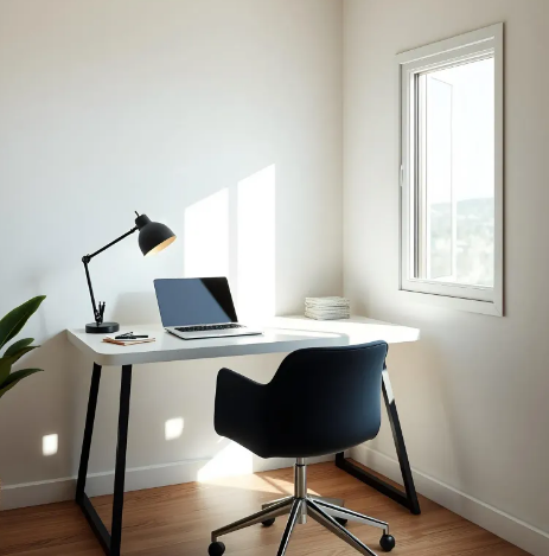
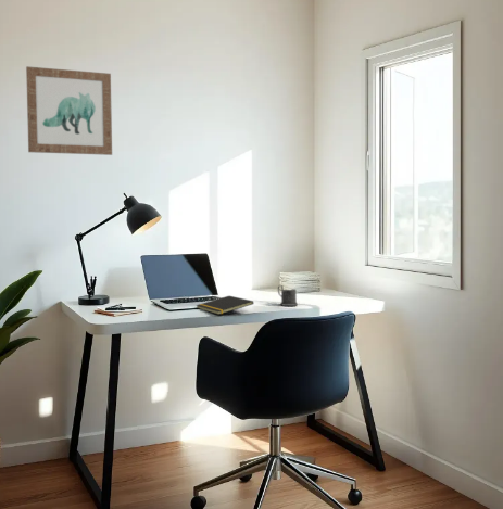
+ notepad (224, 304)
+ wall art (70, 112)
+ mug (286, 295)
